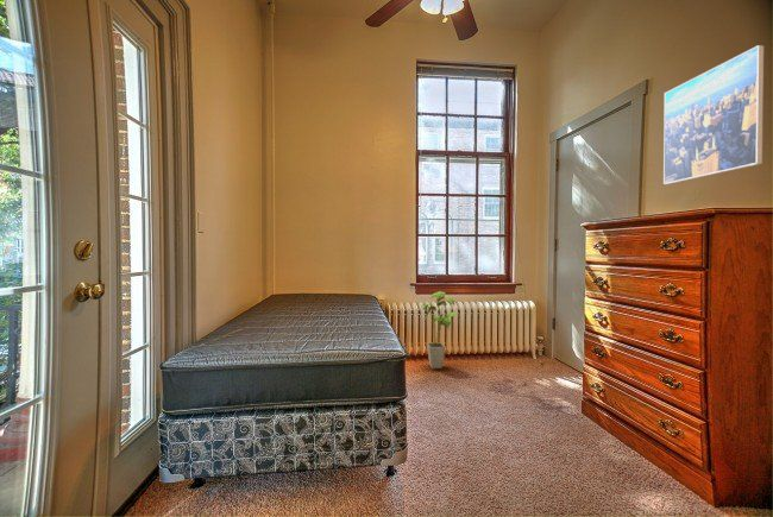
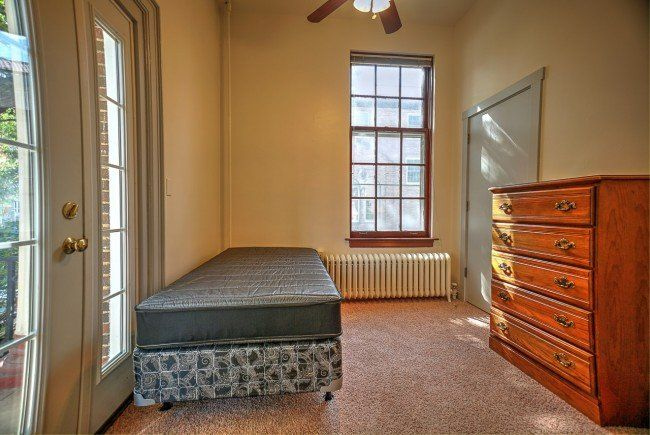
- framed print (706, 124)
- house plant (440, 328)
